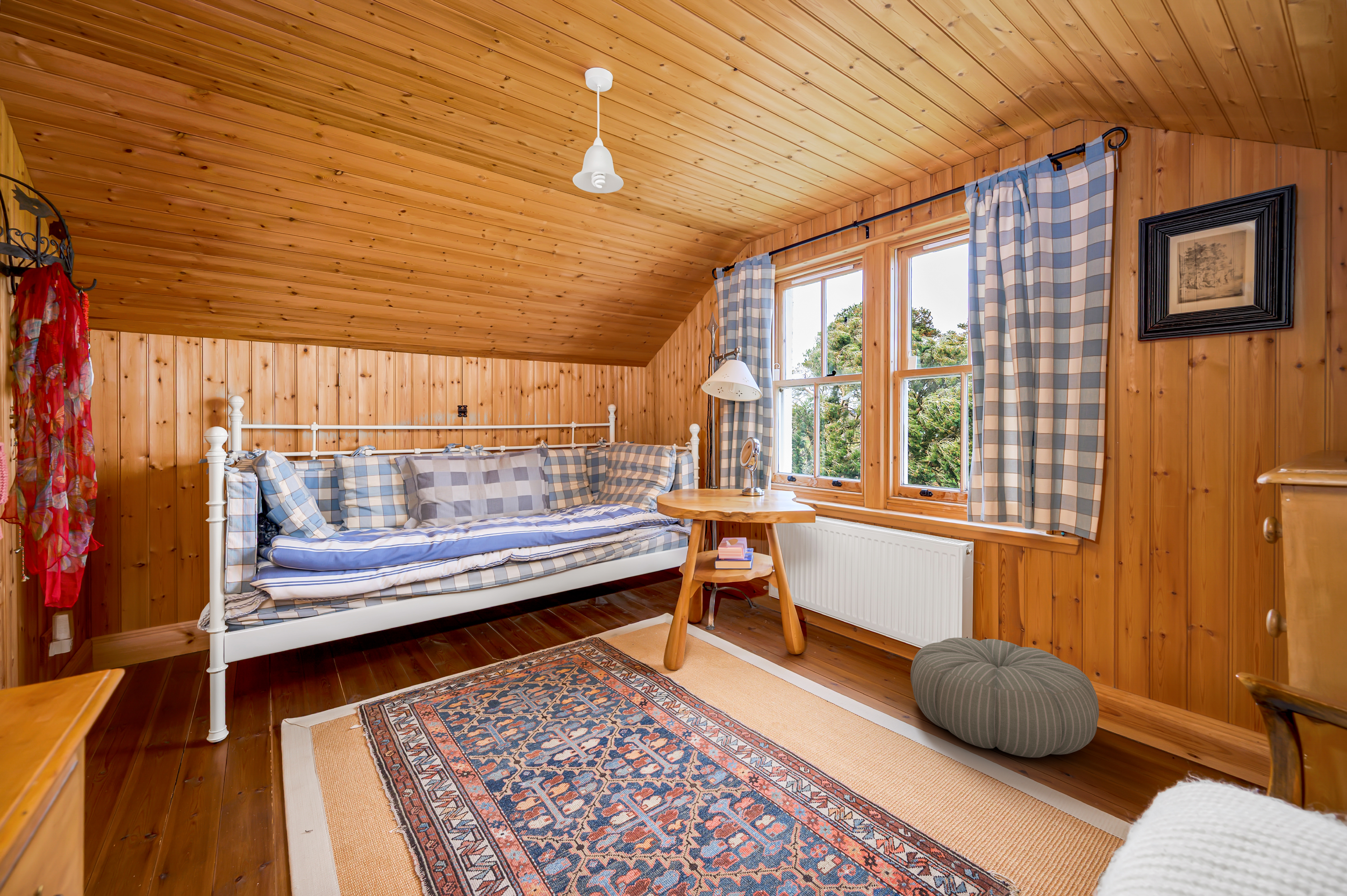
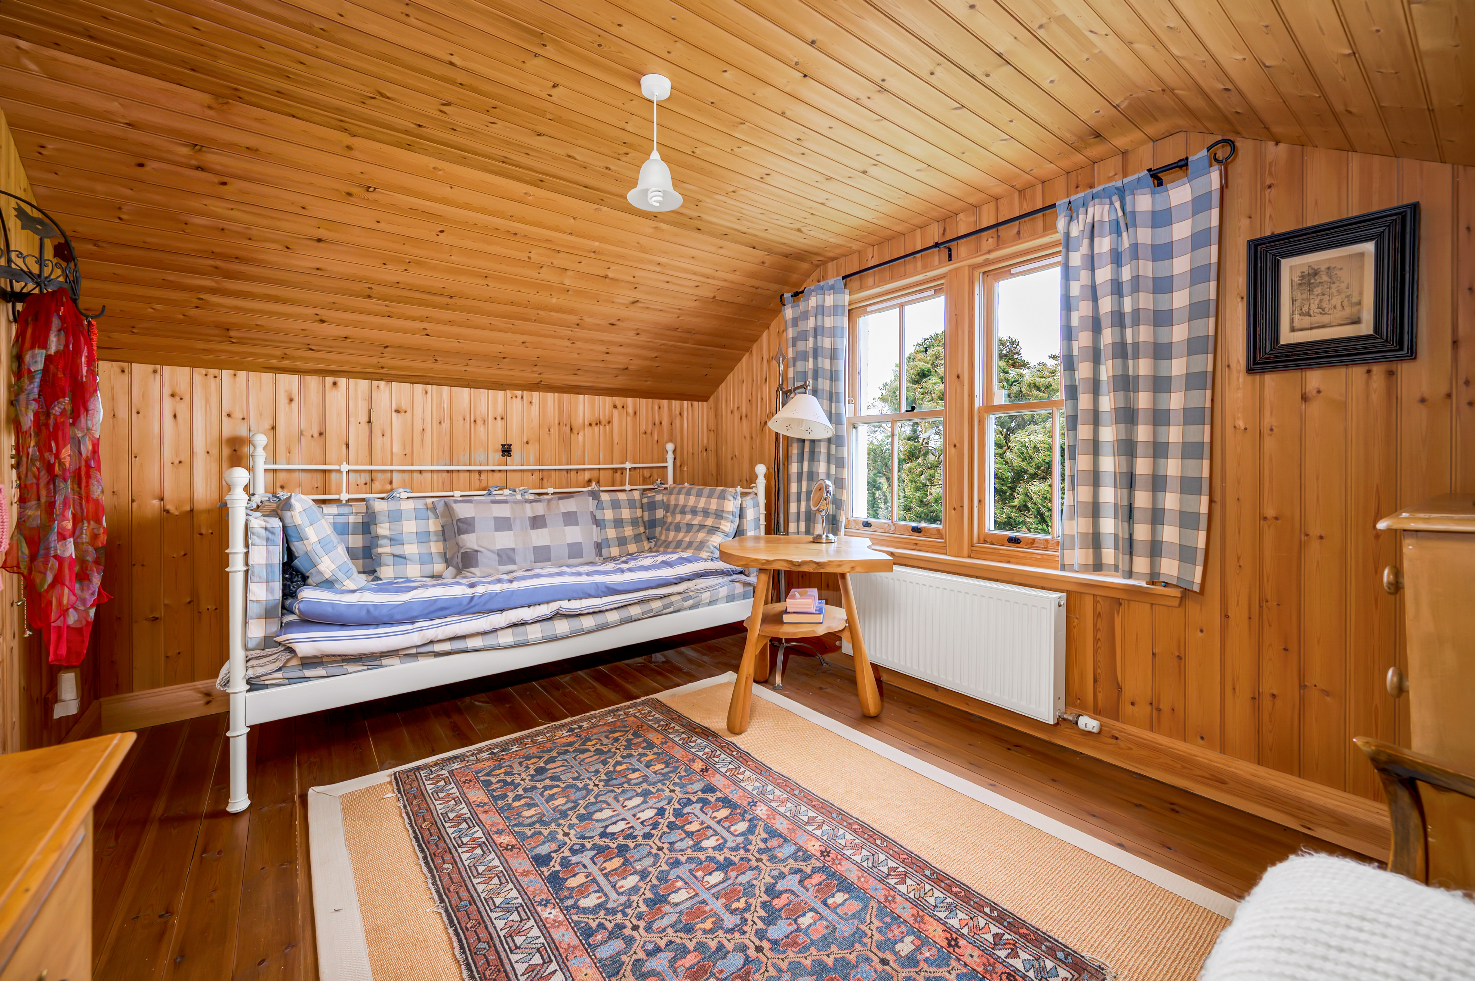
- pouf (998, 690)
